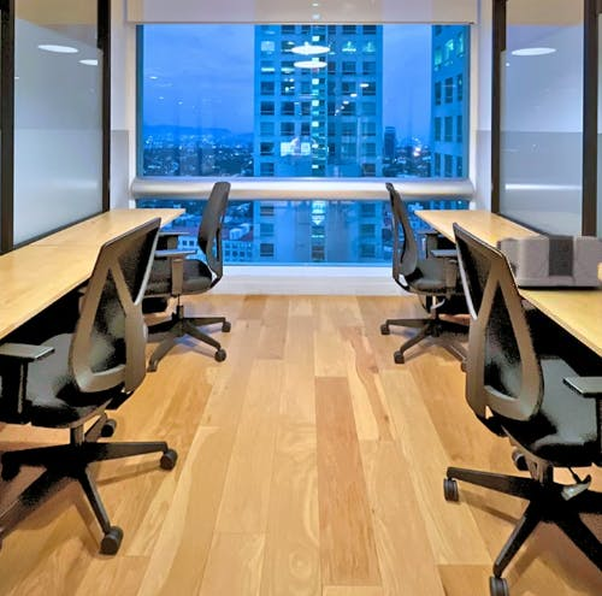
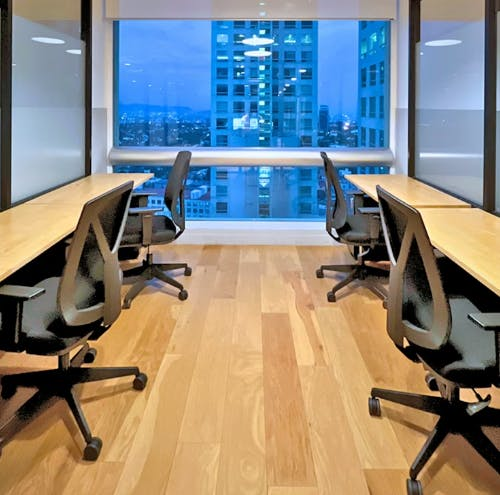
- speaker (551, 259)
